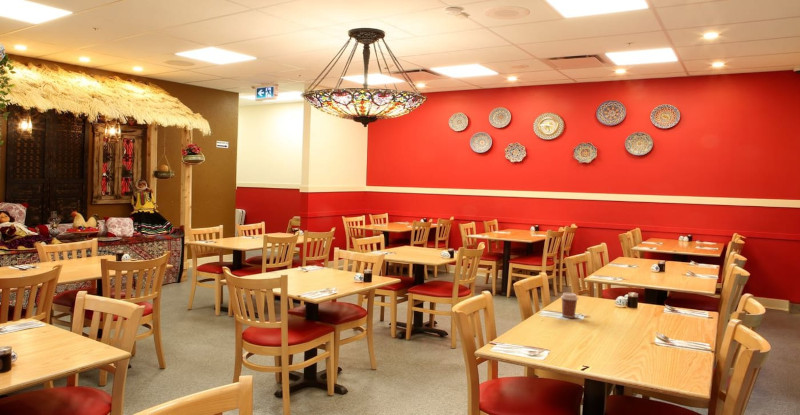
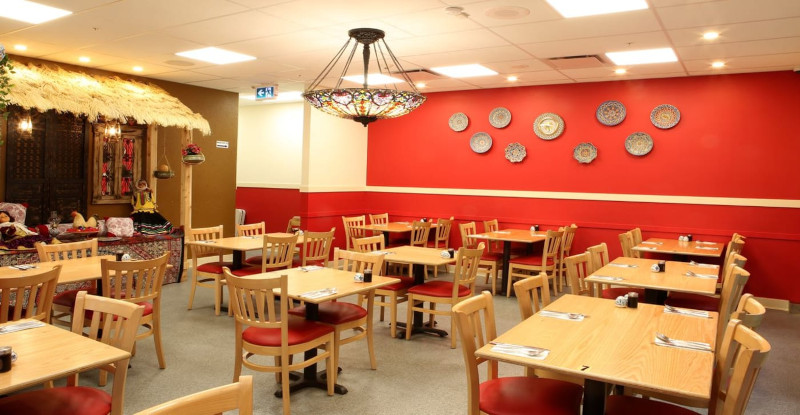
- coffee cup (569, 305)
